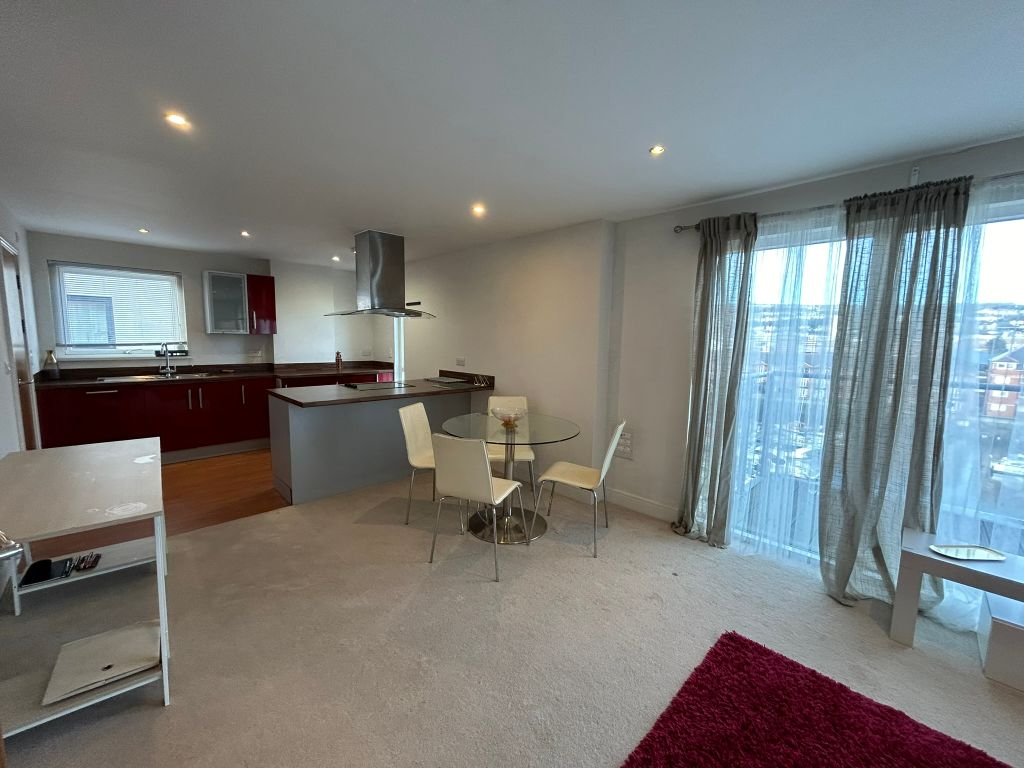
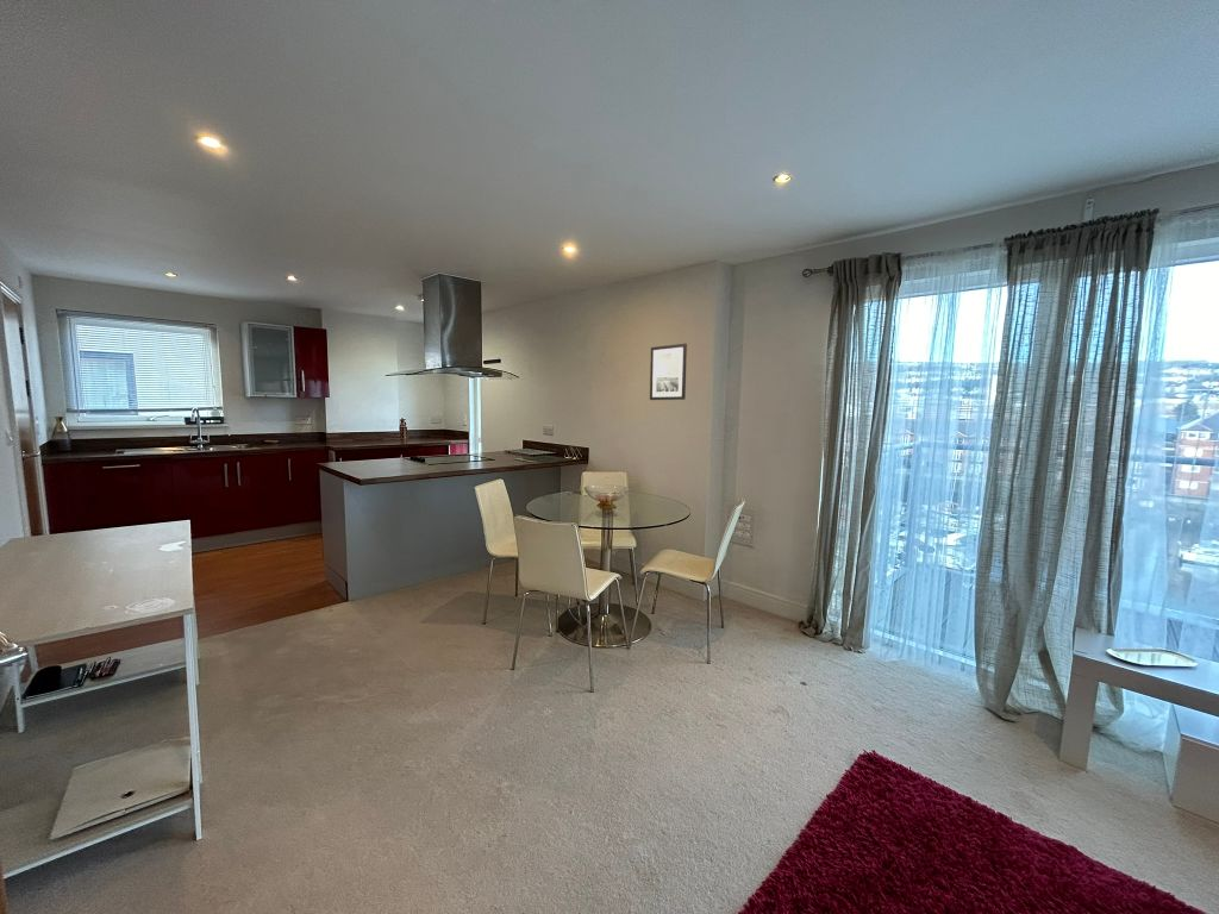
+ wall art (667, 373)
